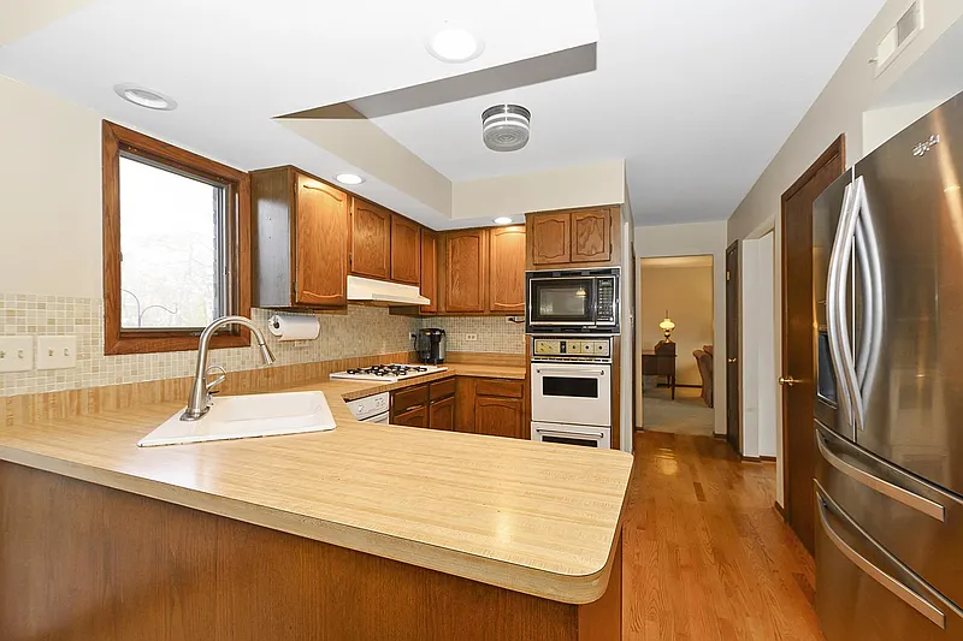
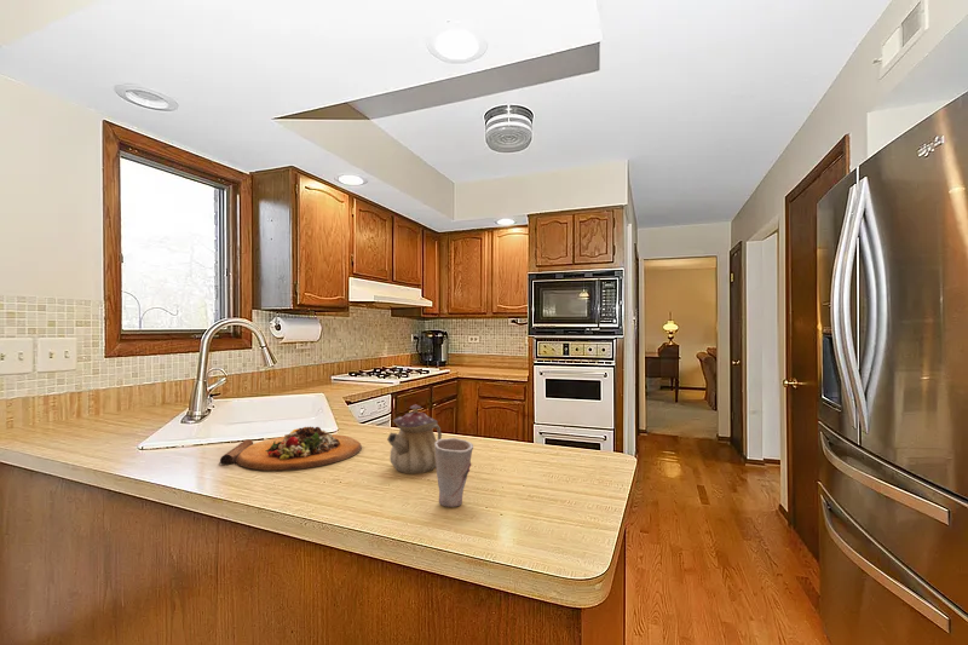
+ cup (454, 473)
+ teapot (417, 434)
+ cutting board (295, 438)
